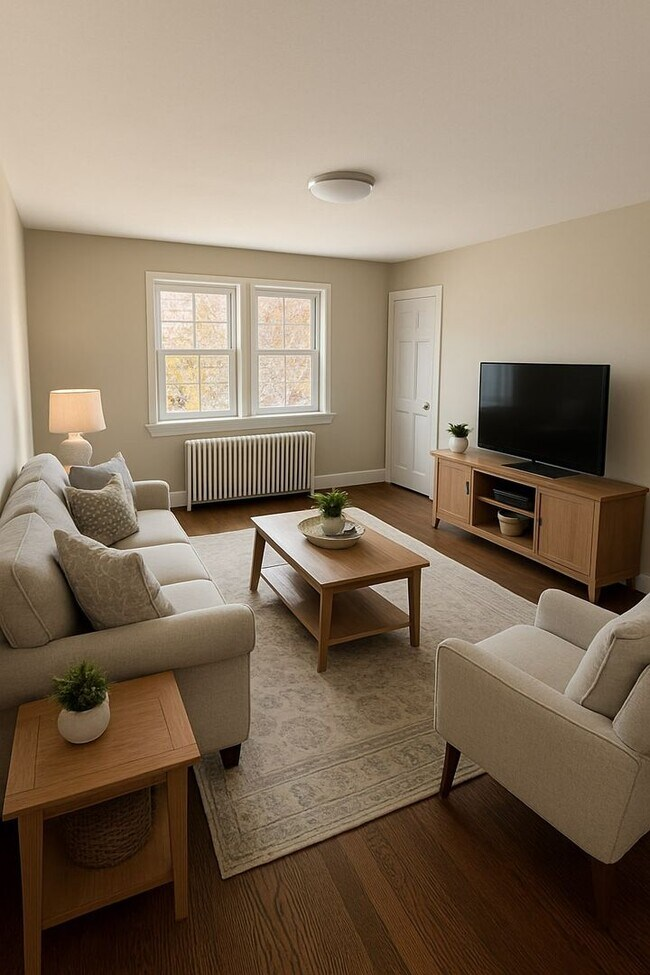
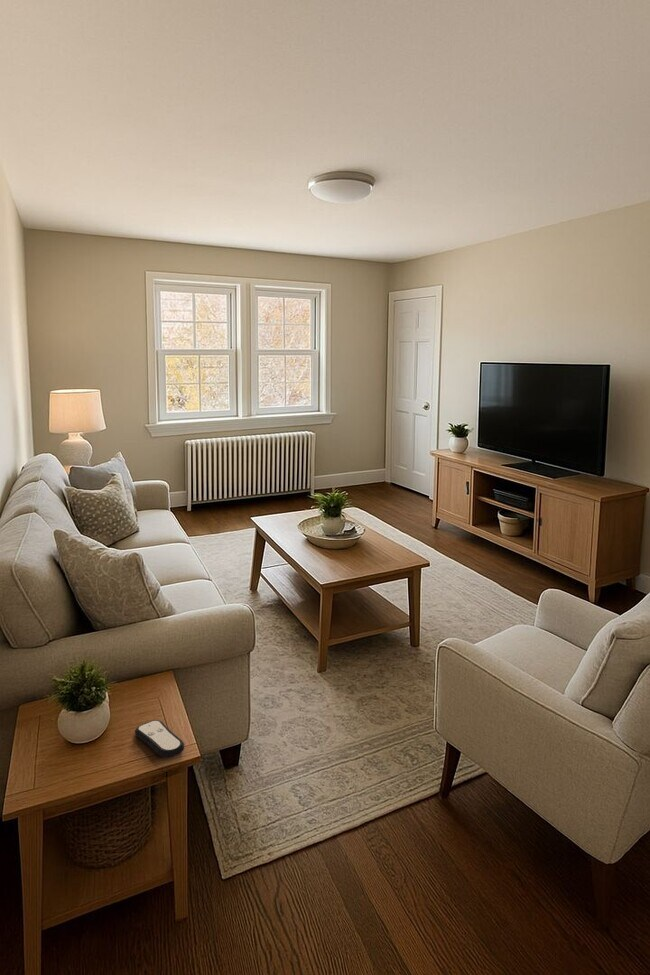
+ remote control (160, 738)
